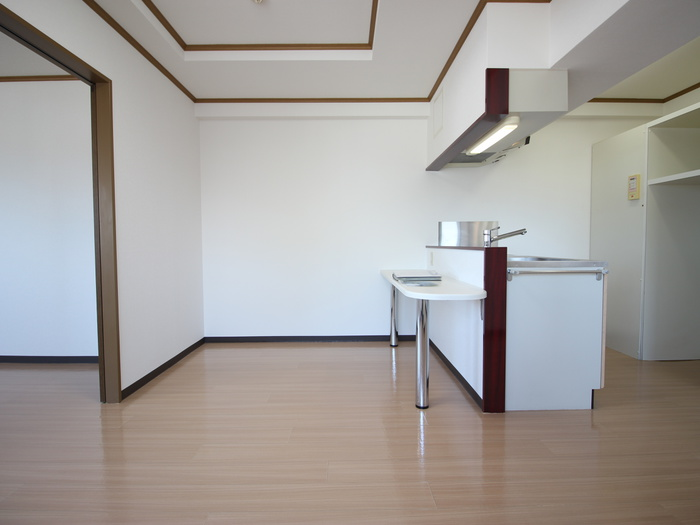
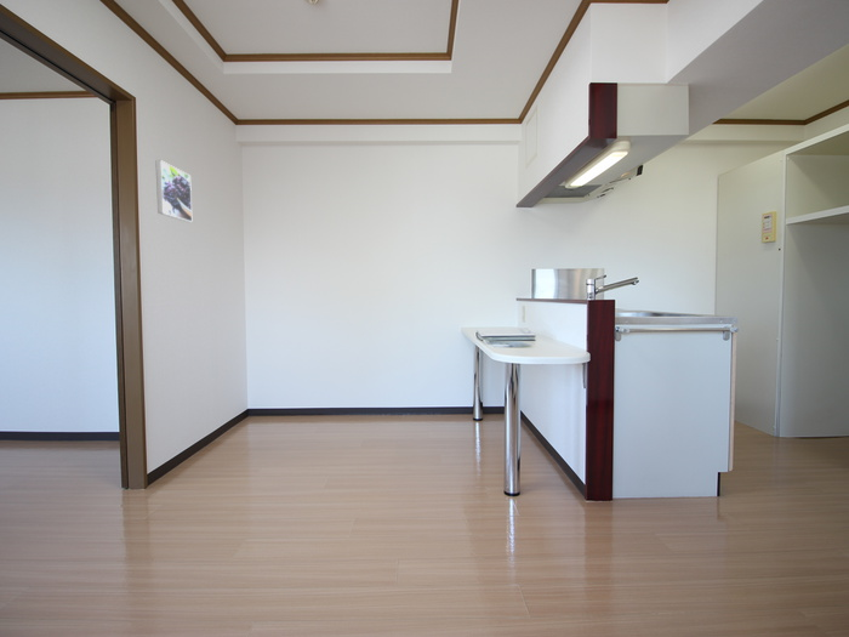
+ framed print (175, 193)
